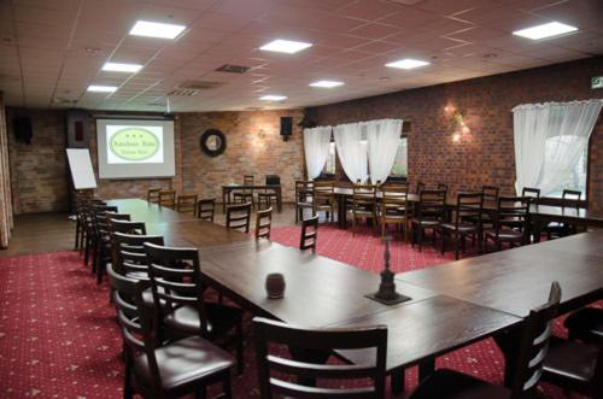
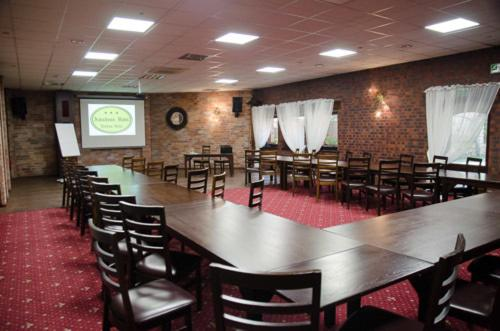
- candle holder (387, 262)
- cup (275, 284)
